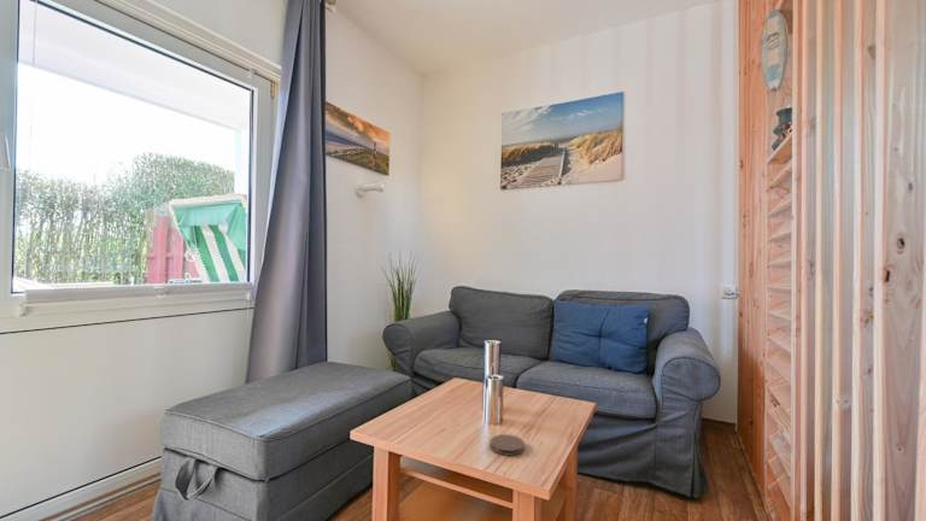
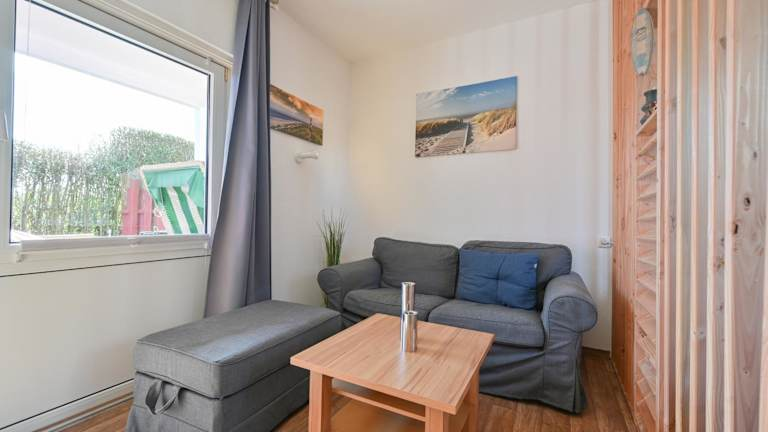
- coaster (506, 444)
